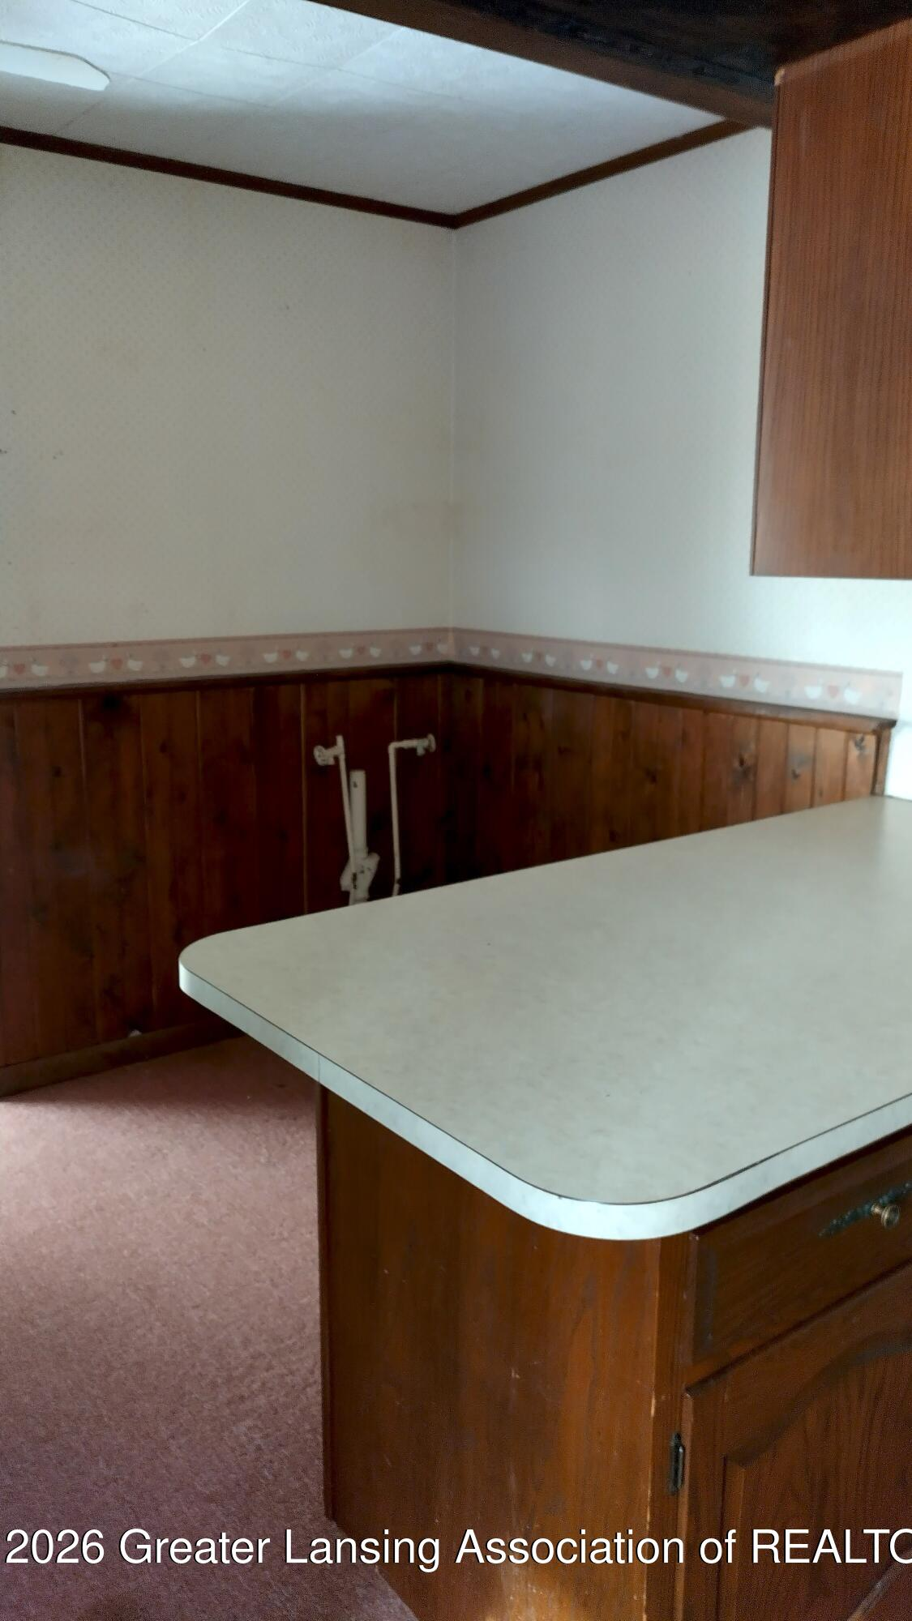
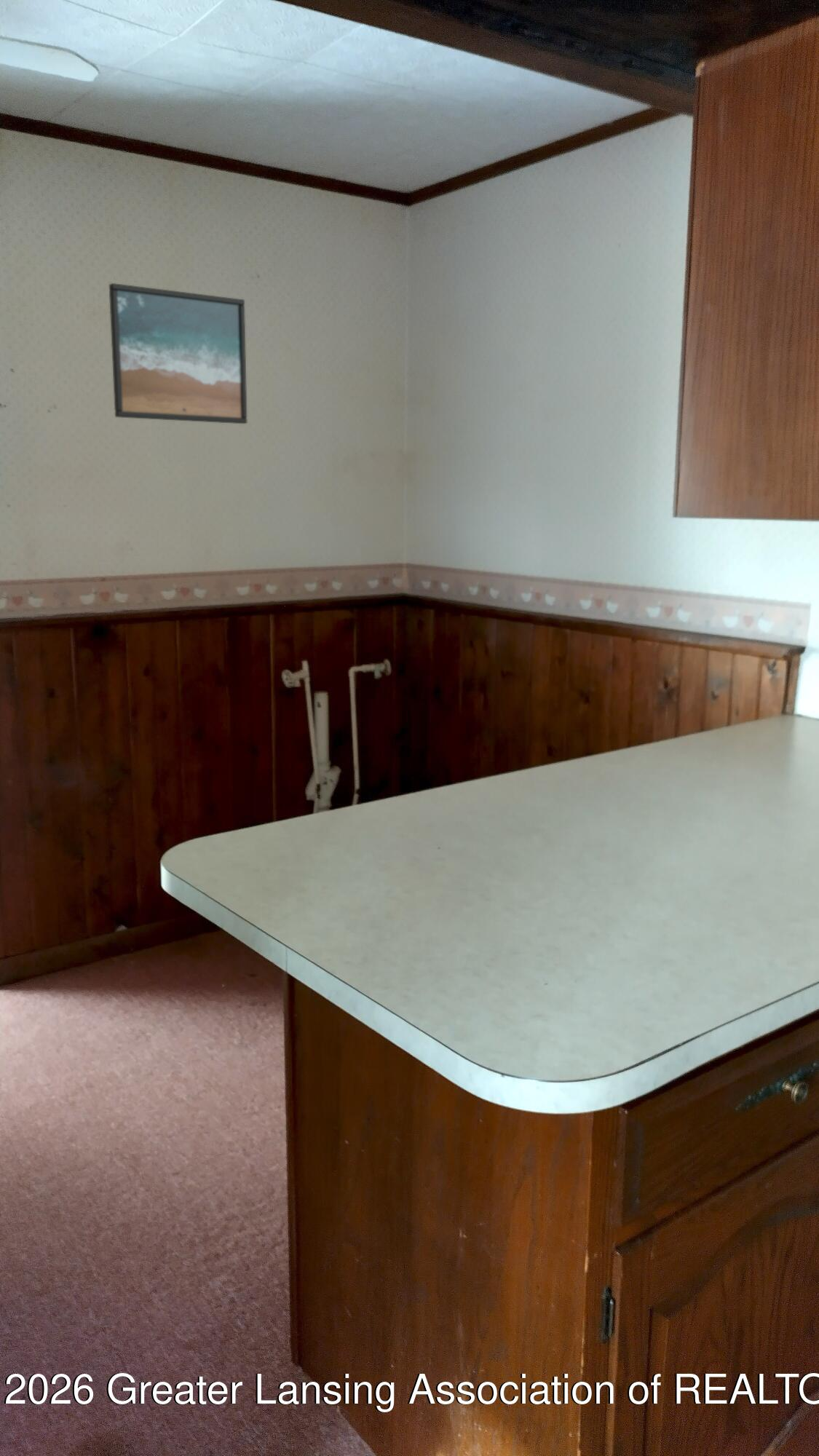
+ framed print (181, 357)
